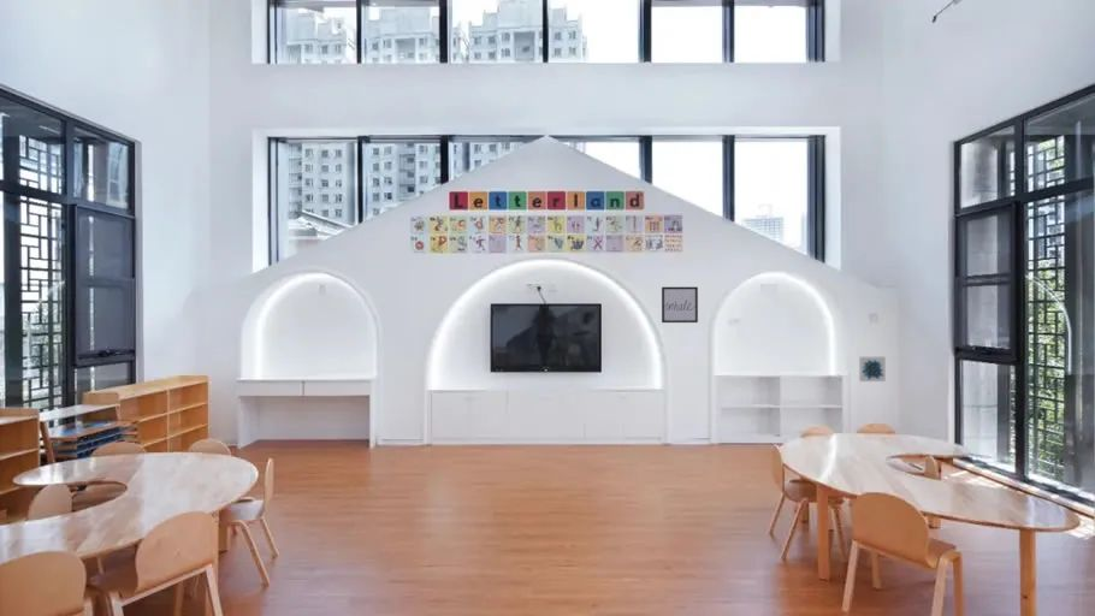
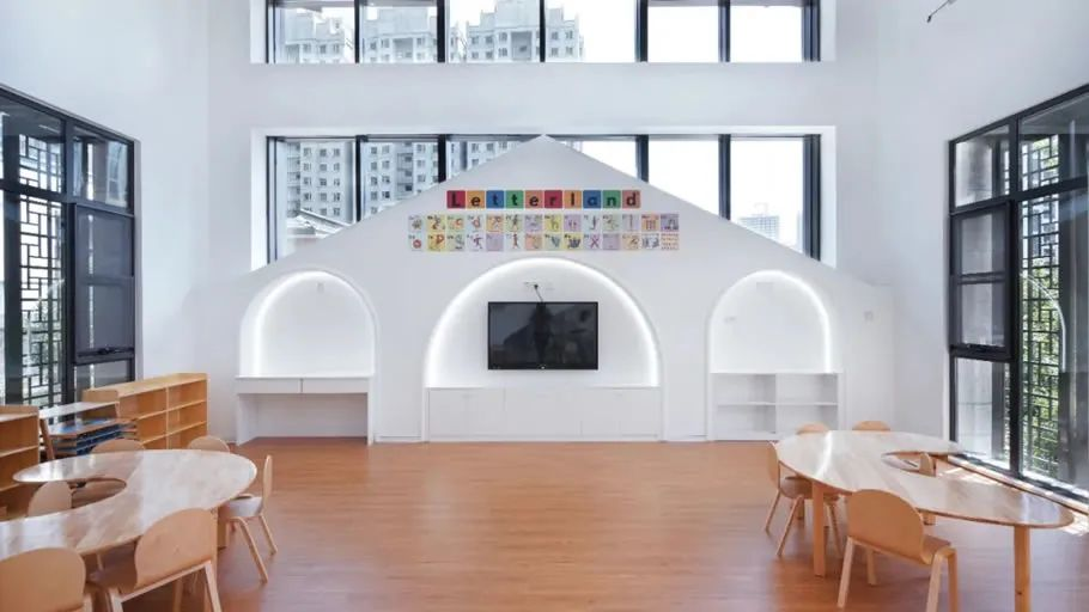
- wall art (871, 368)
- wall art (679, 304)
